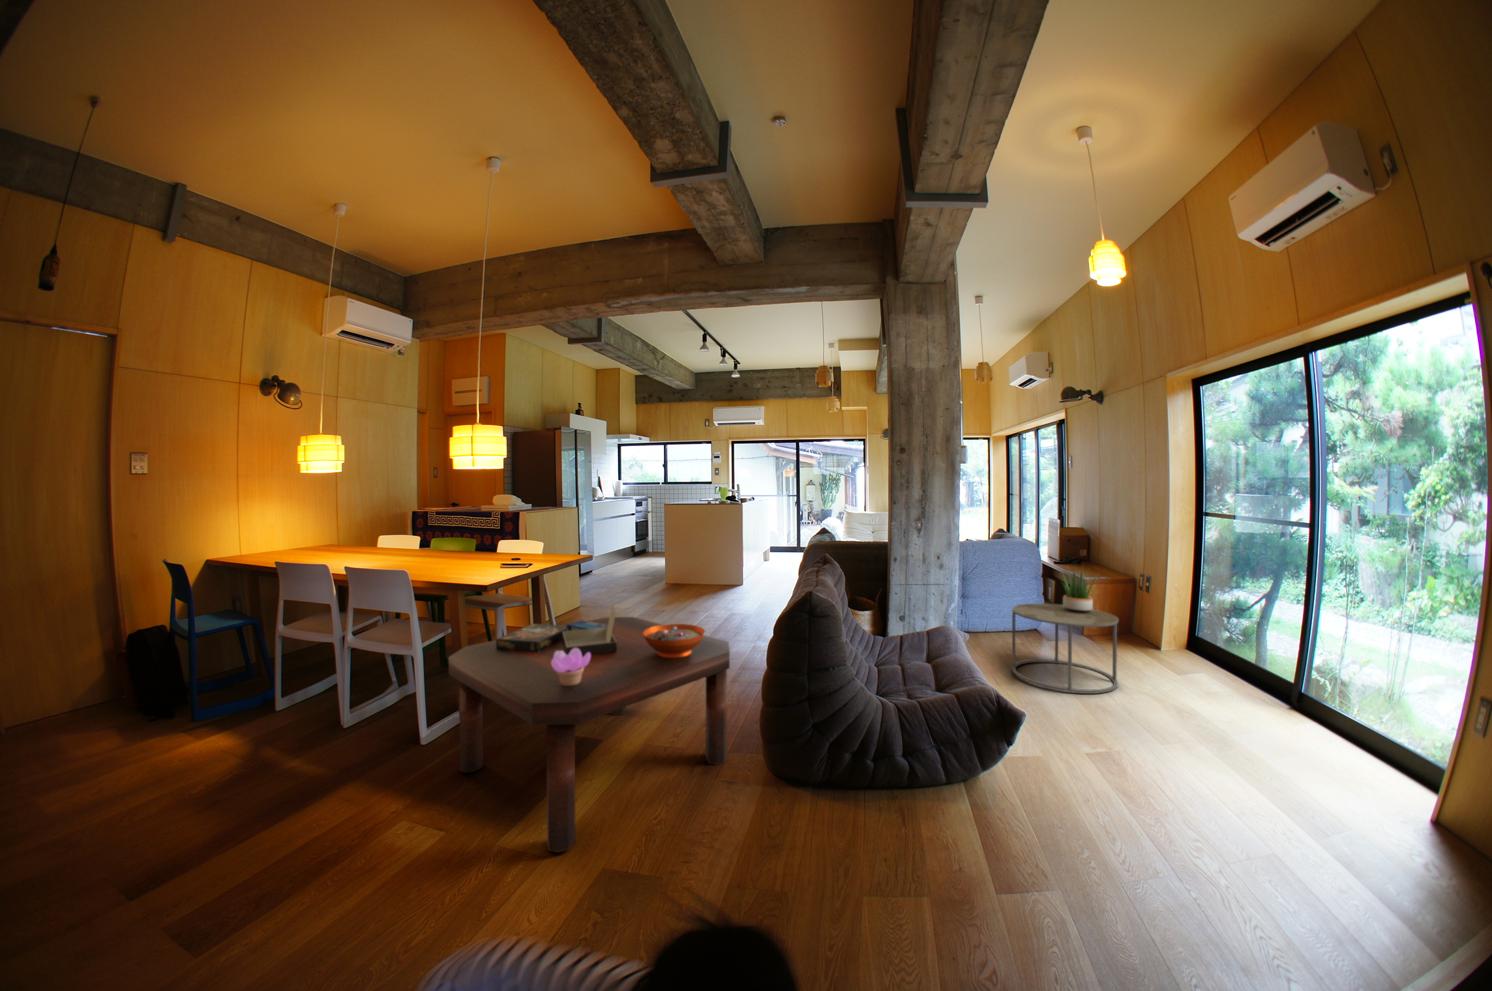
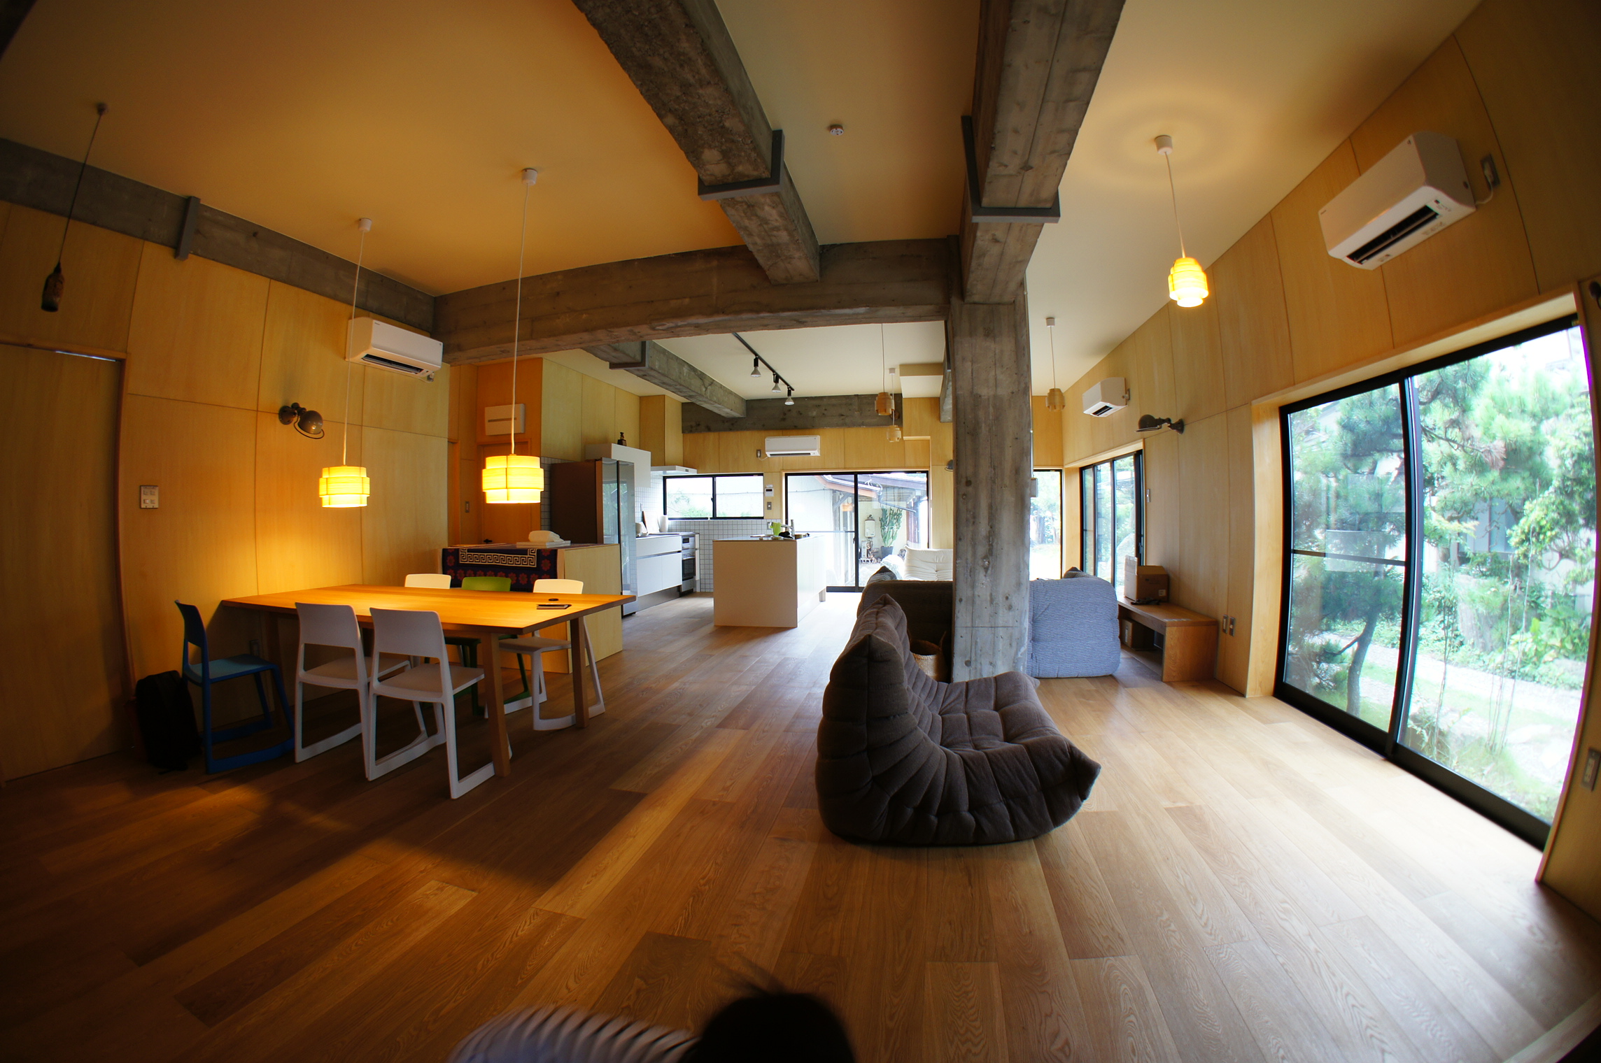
- side table (1057, 645)
- decorative bowl (675, 640)
- board game (560, 625)
- coffee table (595, 705)
- succulent plant (568, 666)
- potted plant (1077, 588)
